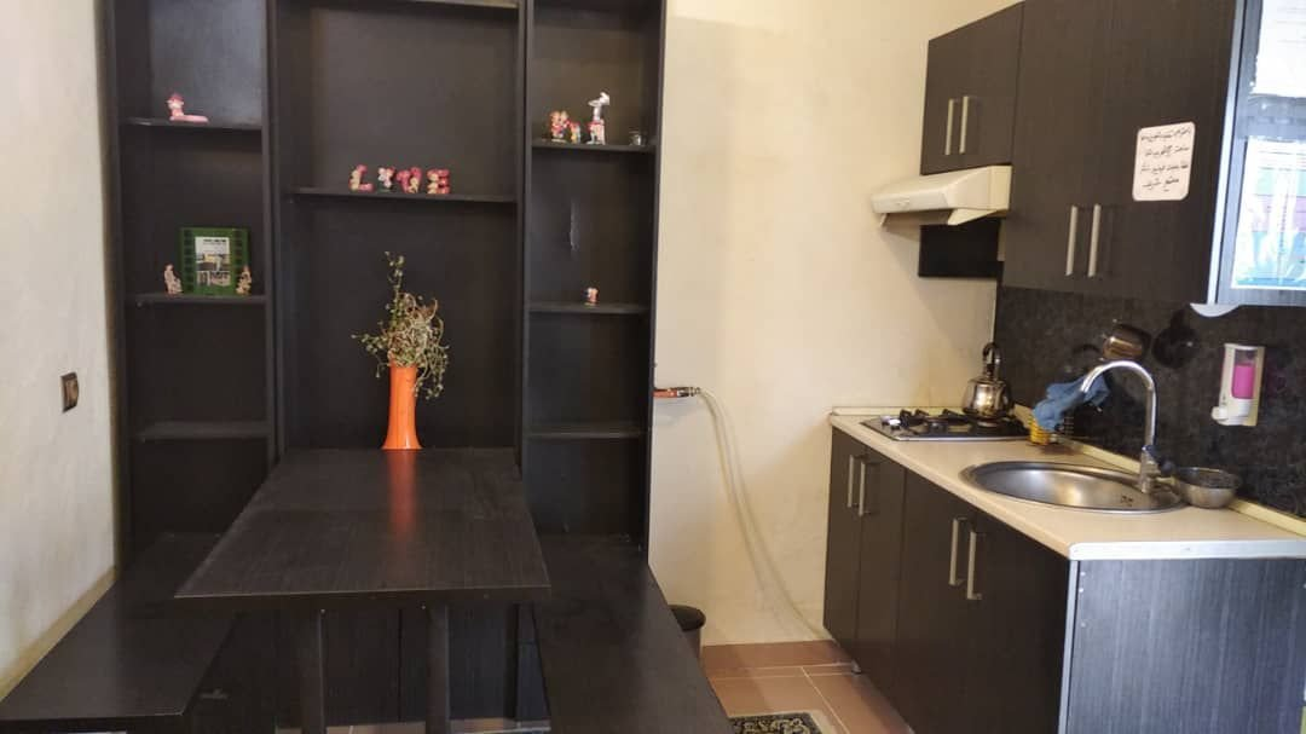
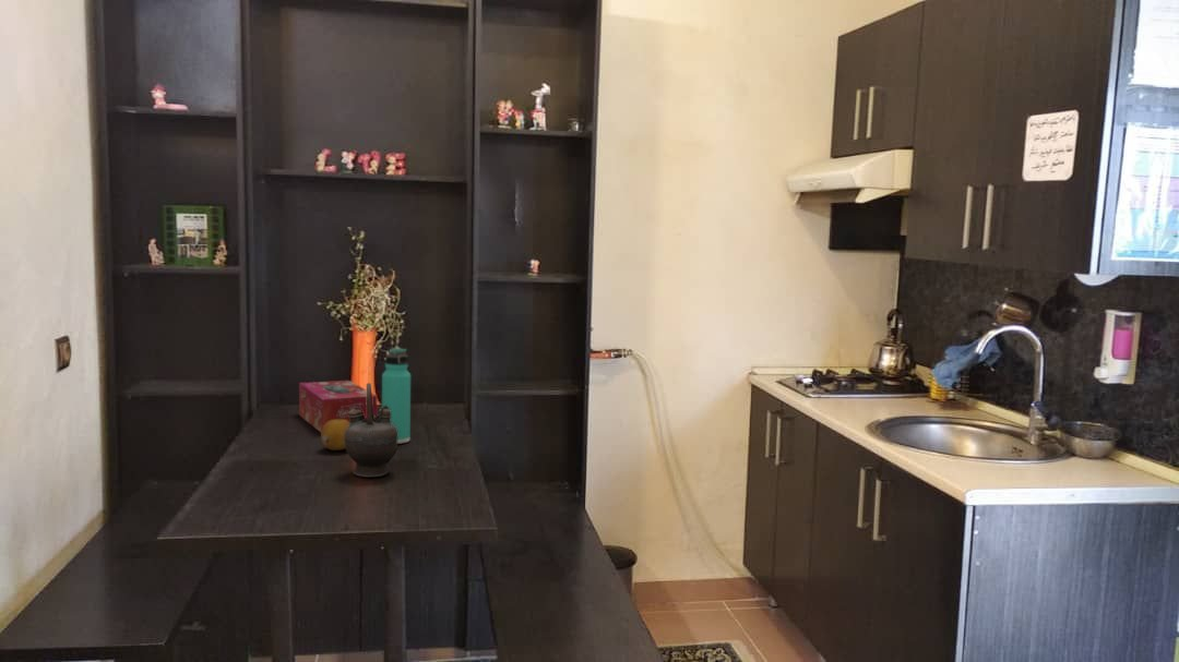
+ thermos bottle (395, 394)
+ teapot (371, 428)
+ fruit (337, 434)
+ tissue box (336, 406)
